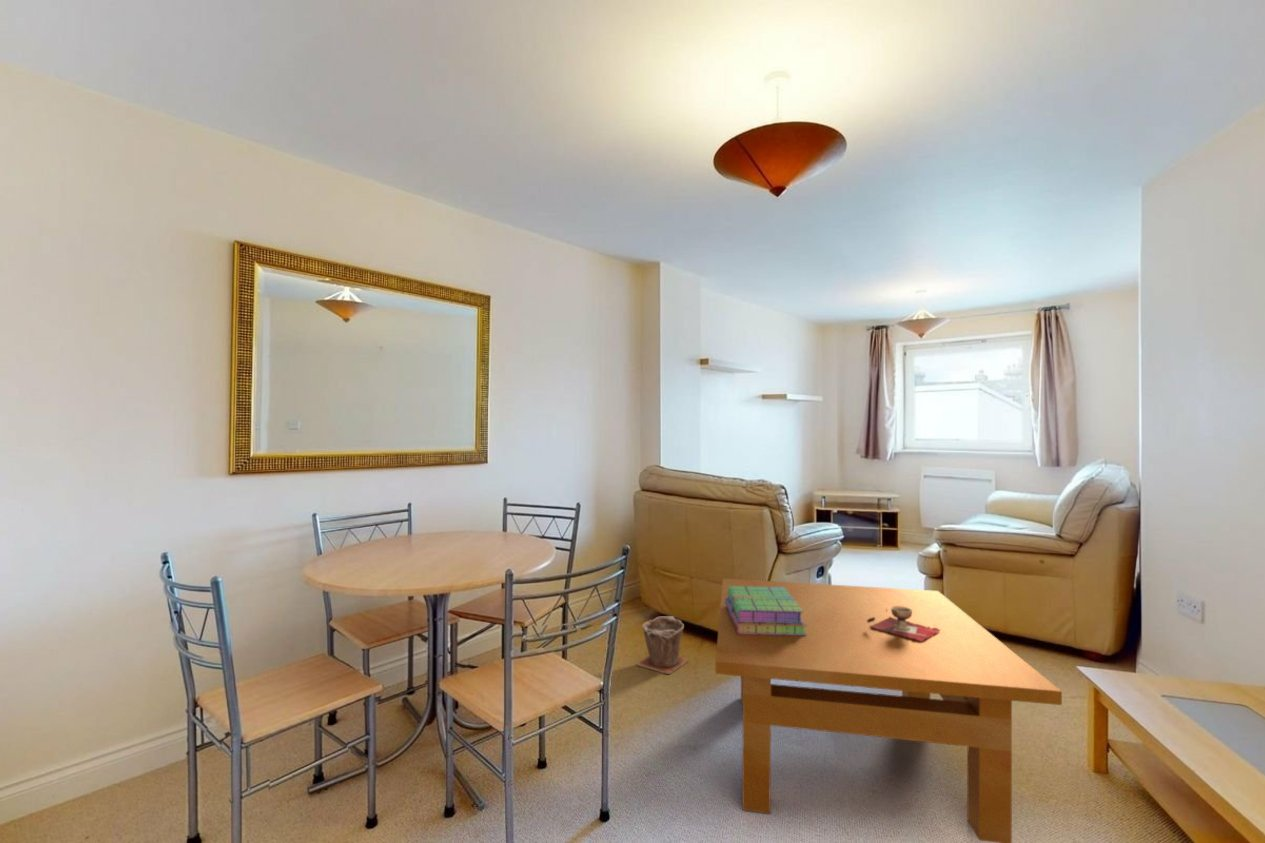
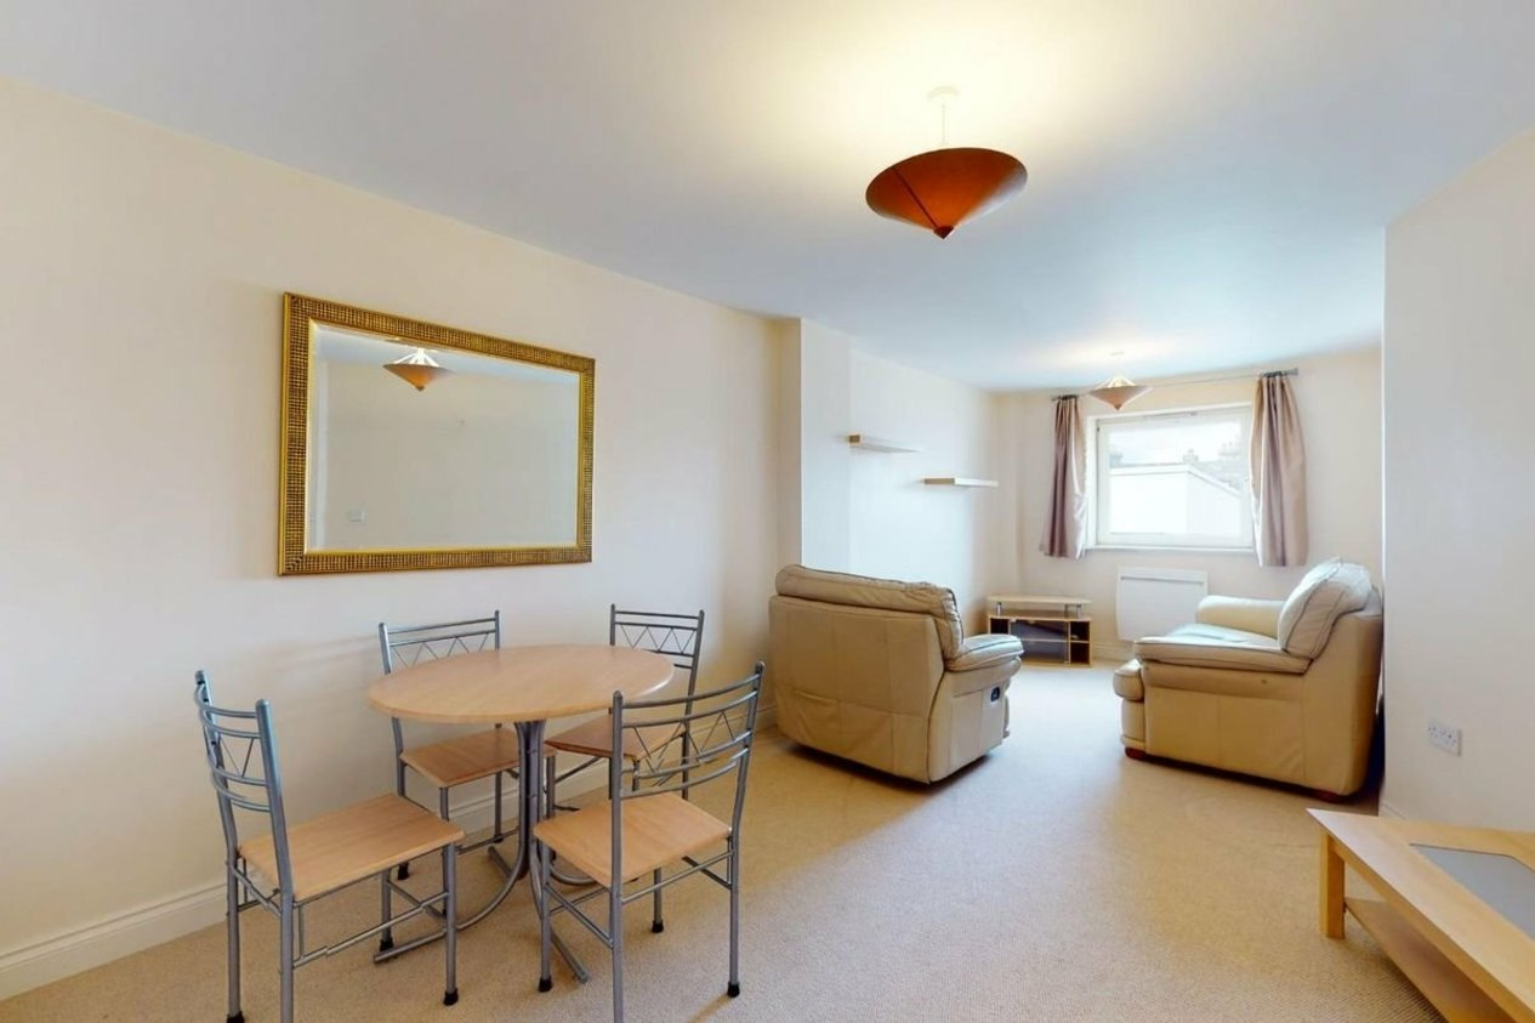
- stack of books (762, 608)
- plant pot (662, 642)
- table (846, 685)
- decorative bowl (903, 618)
